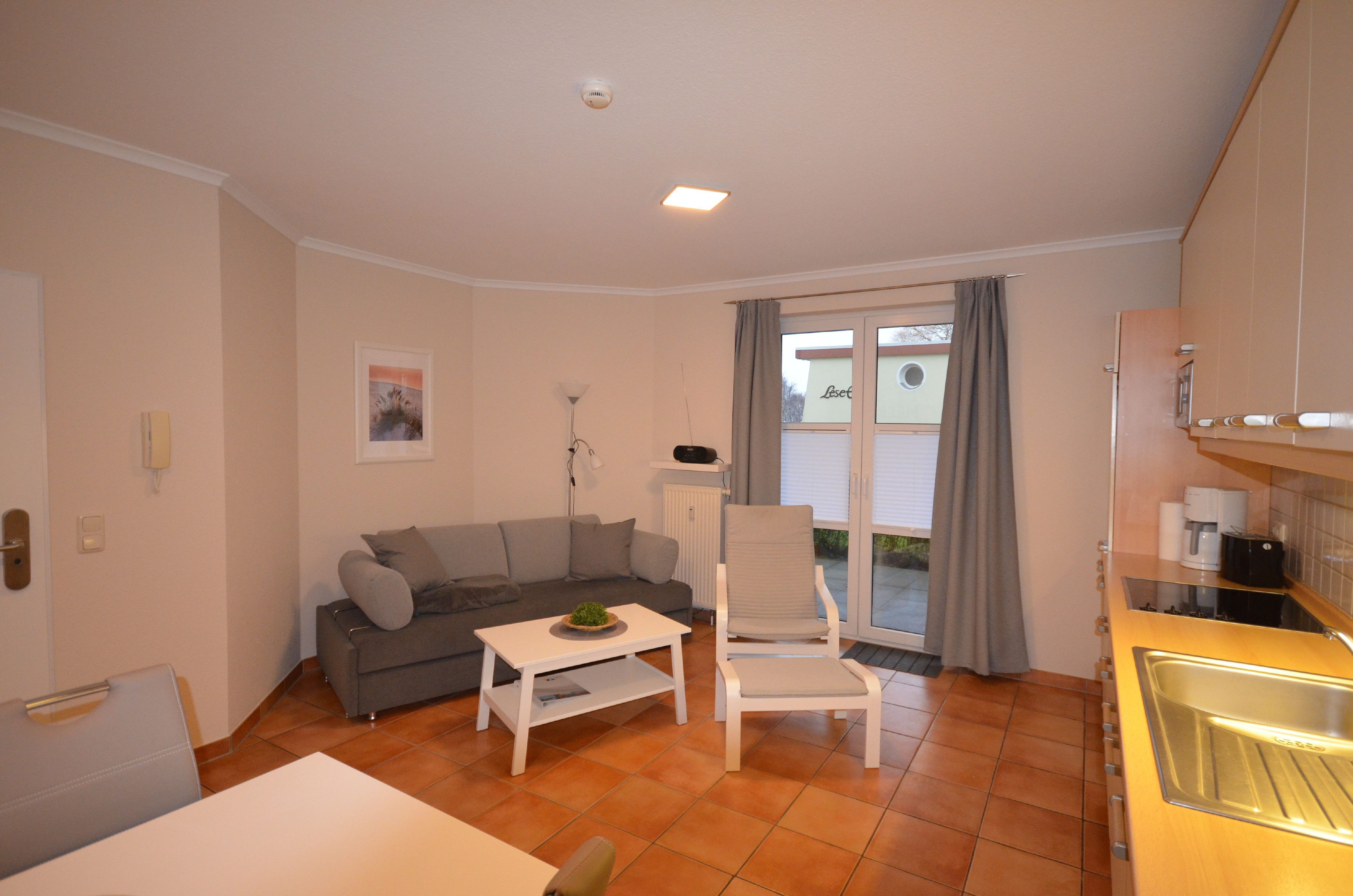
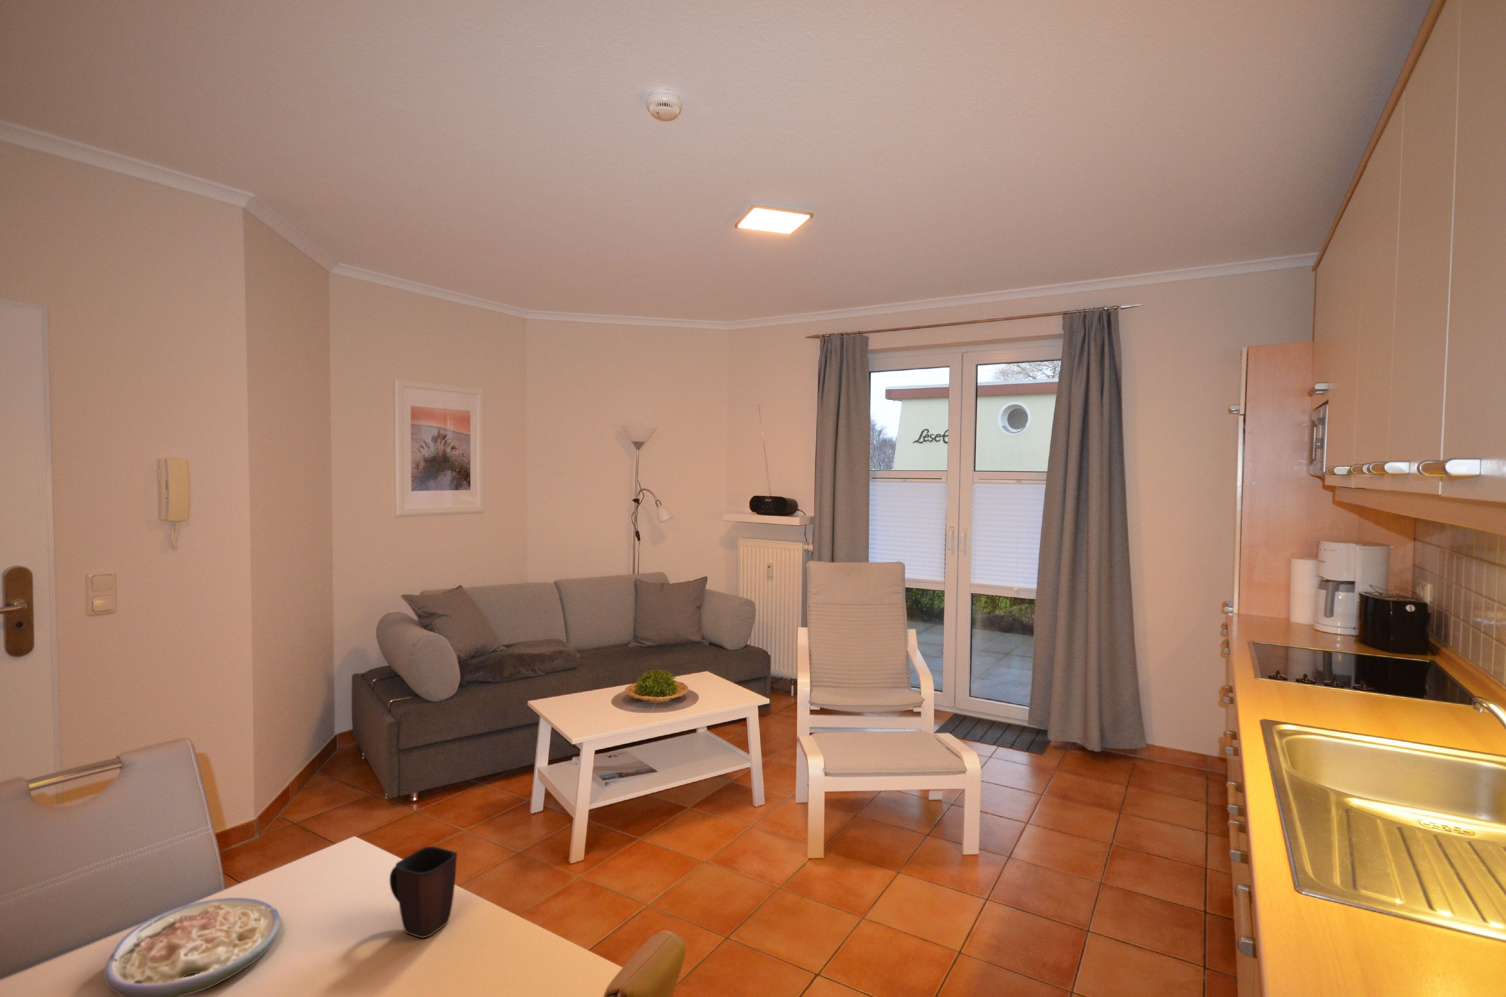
+ soup (197, 940)
+ mug (419, 892)
